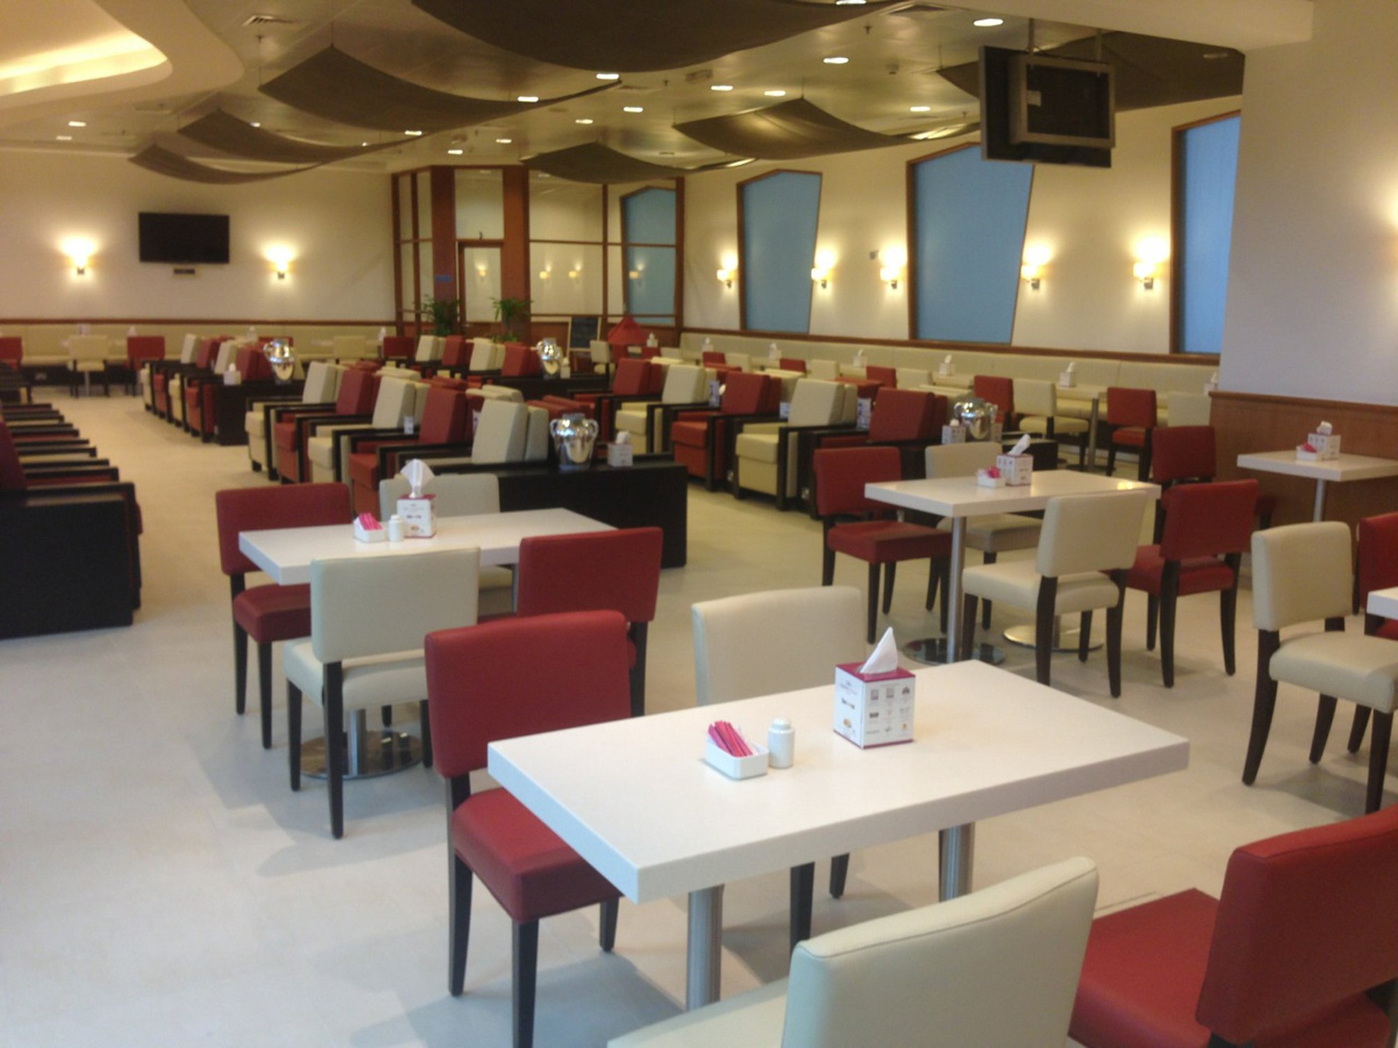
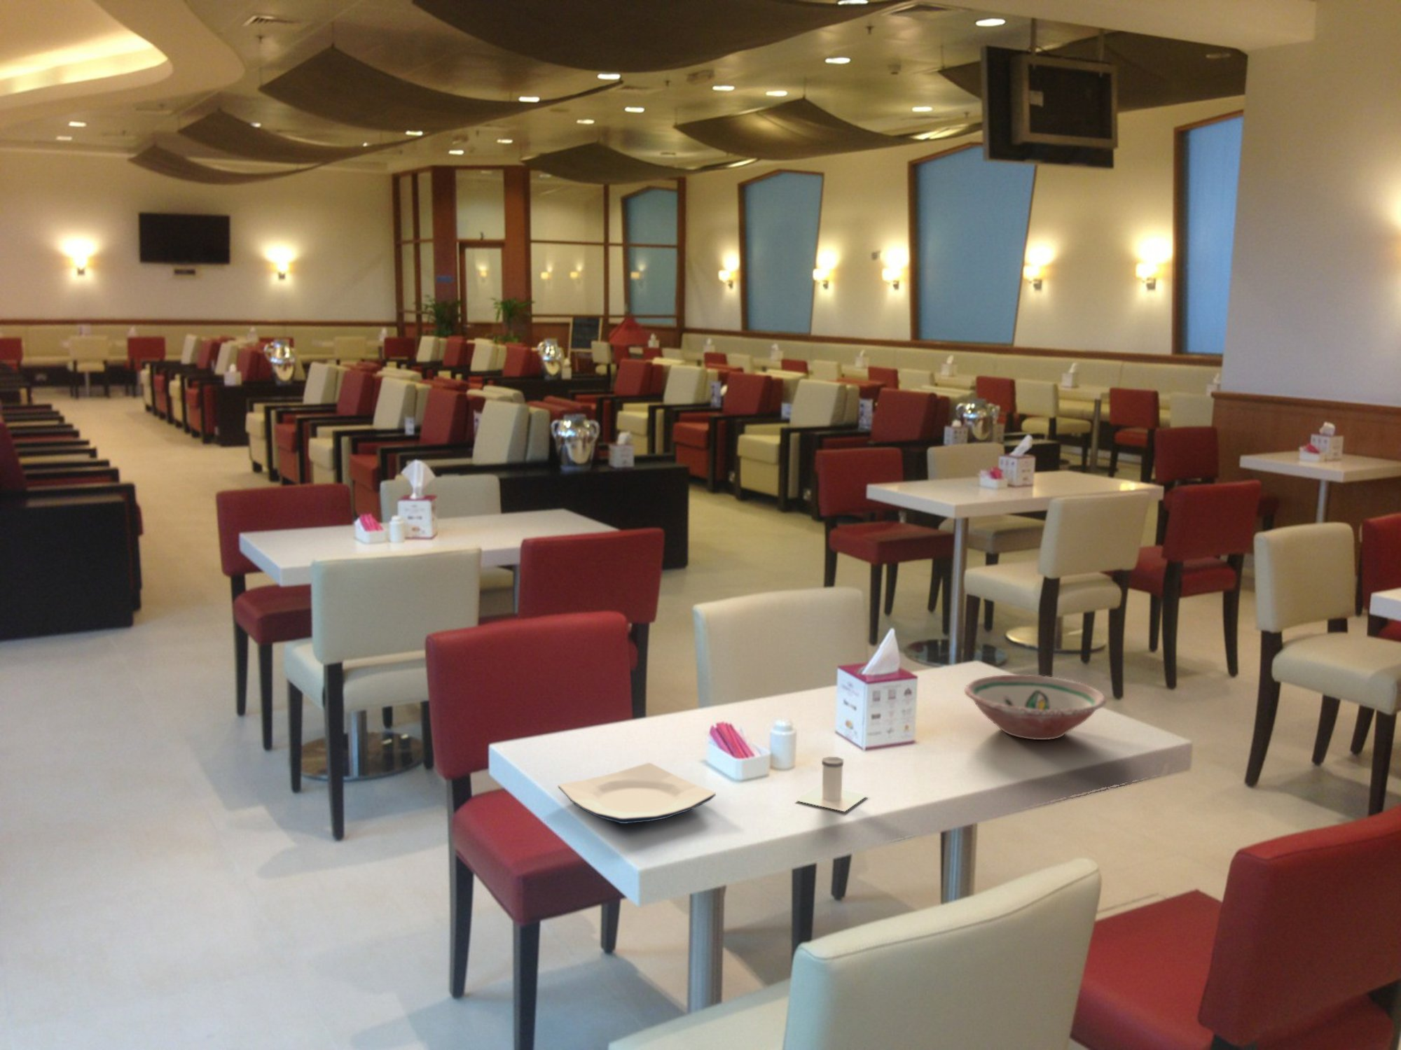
+ salt shaker (832, 779)
+ plate (637, 796)
+ bowl (1033, 710)
